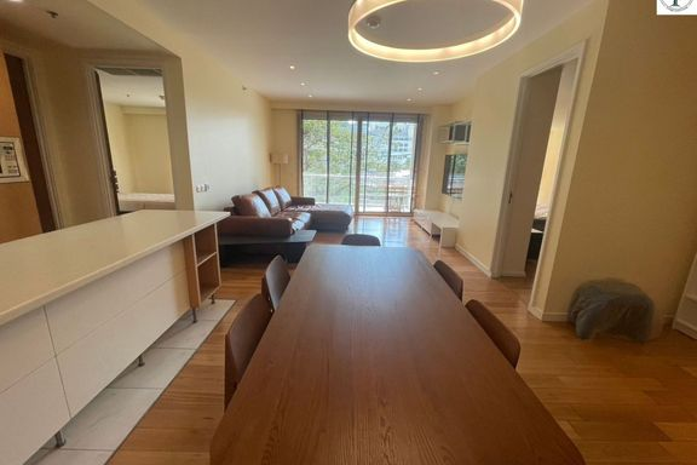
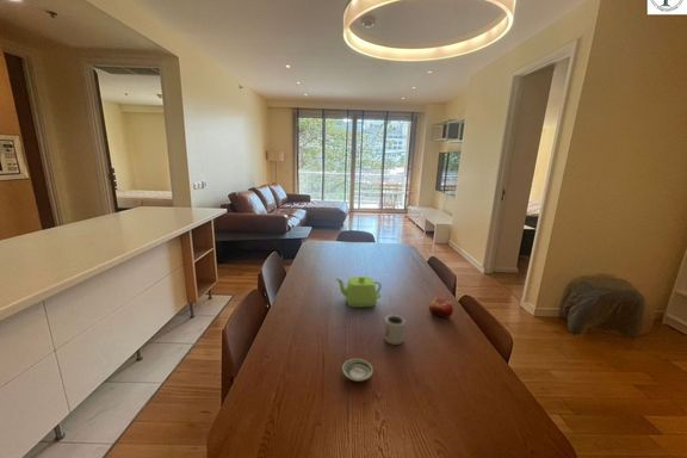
+ teapot (358, 290)
+ saucer (357, 371)
+ cup (394, 327)
+ fruit (441, 307)
